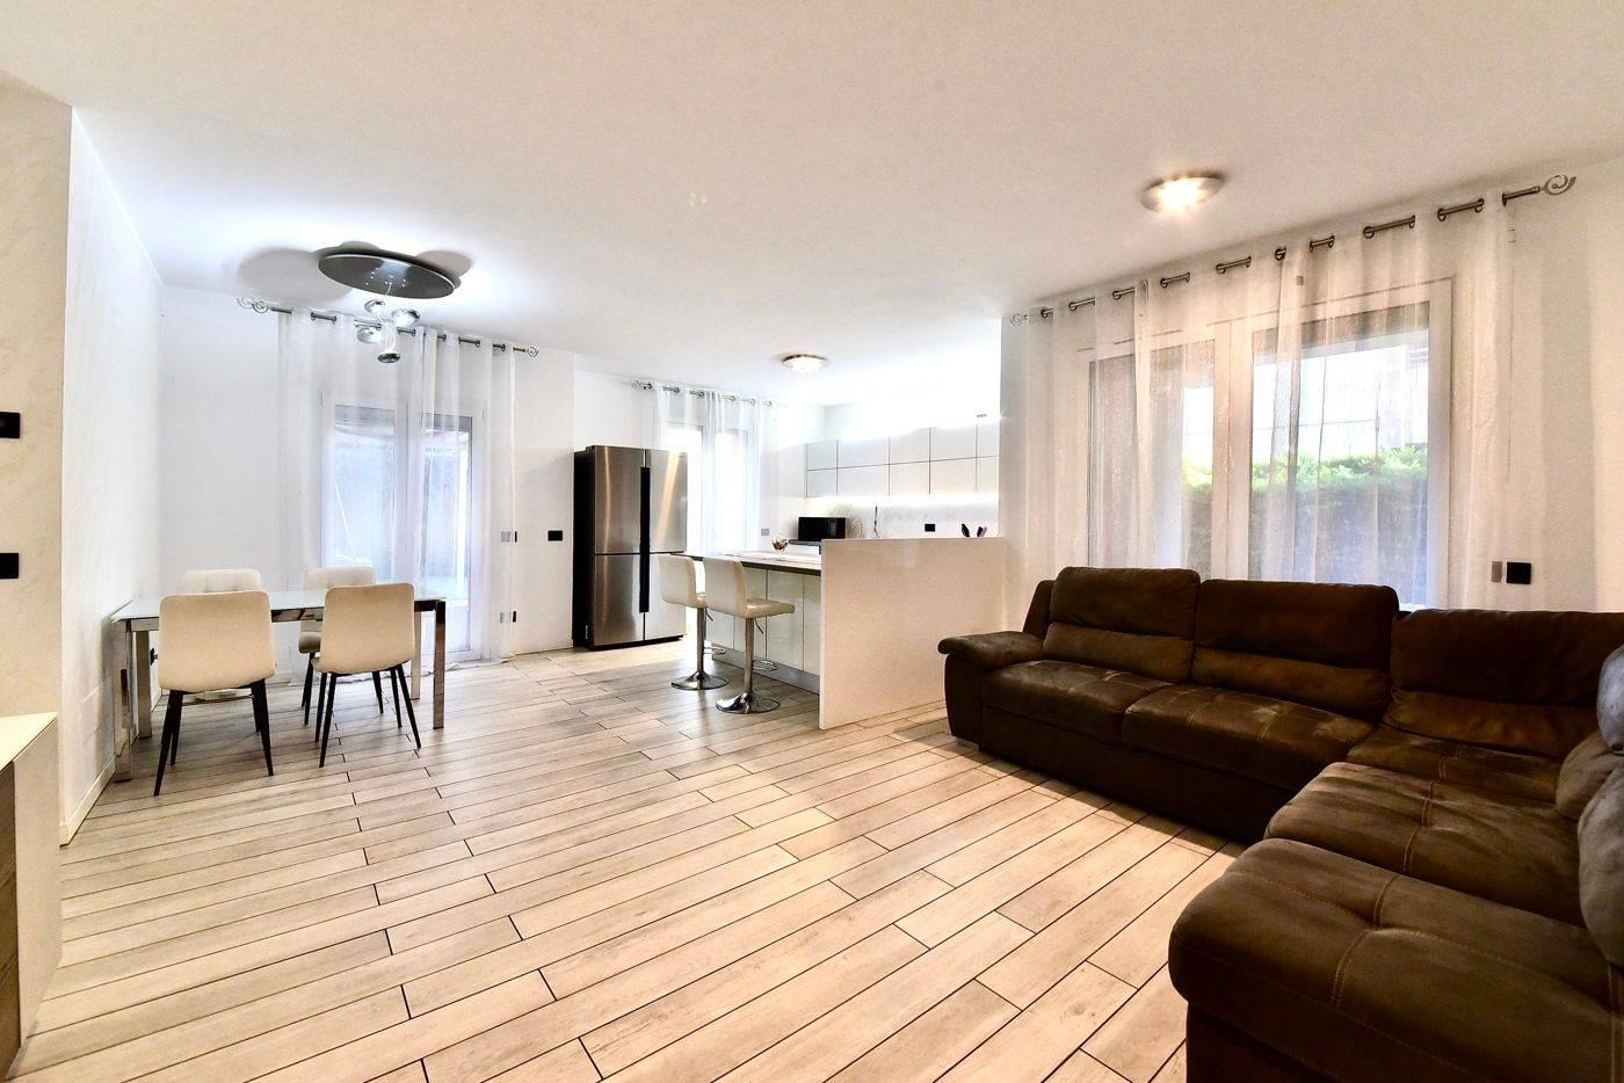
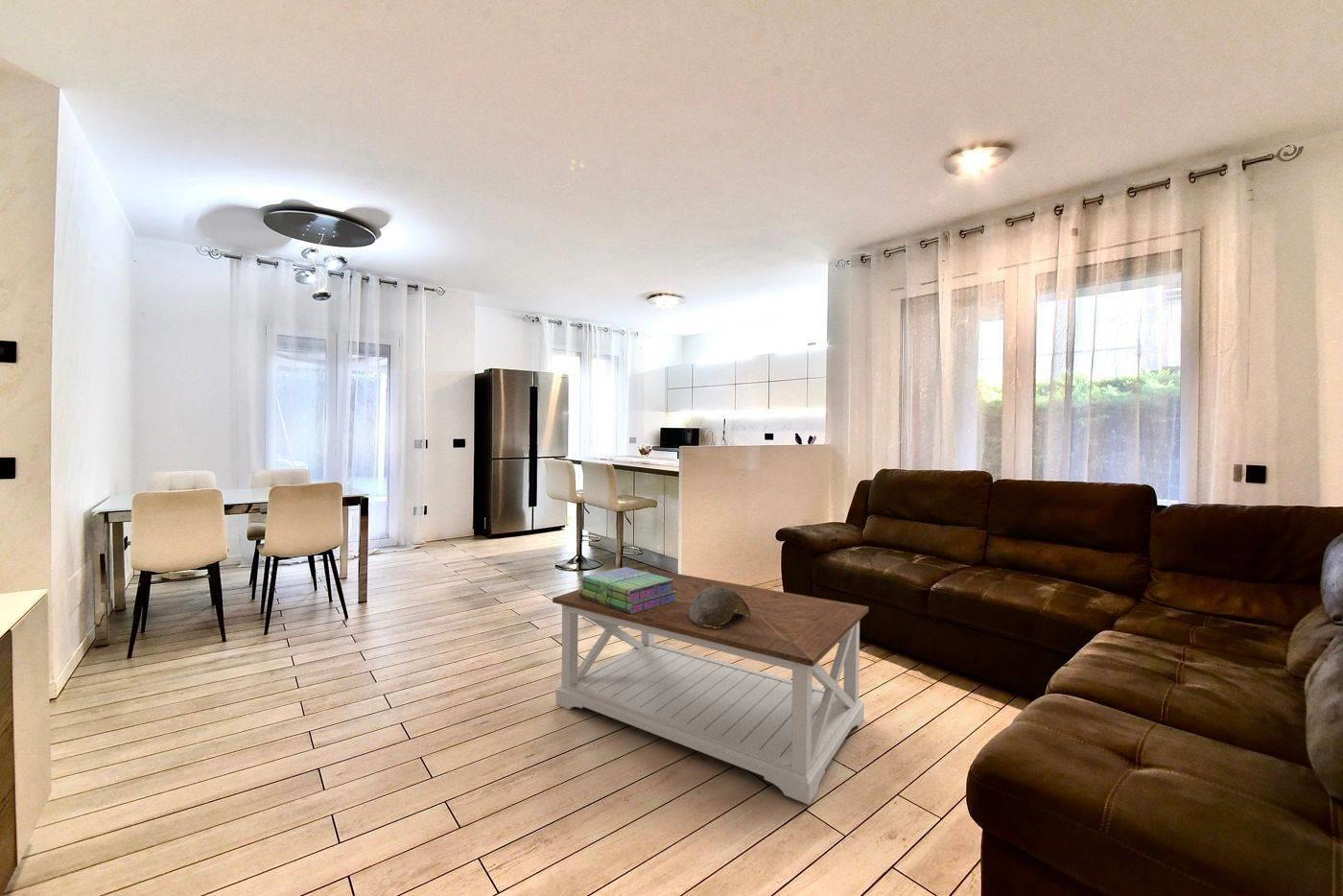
+ stack of books (626, 587)
+ coffee table (706, 657)
+ decorative bowl (719, 602)
